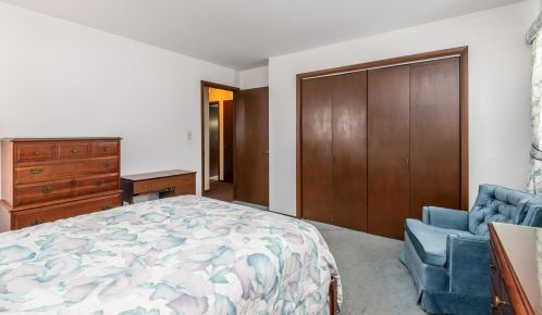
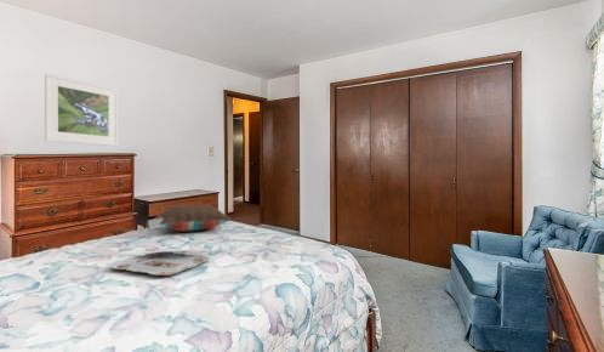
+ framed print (84, 112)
+ pillow (193, 216)
+ serving tray (161, 262)
